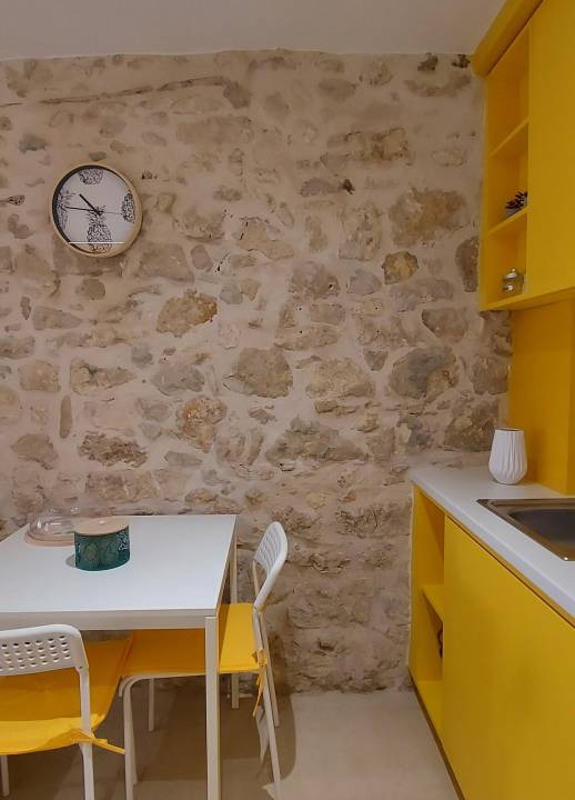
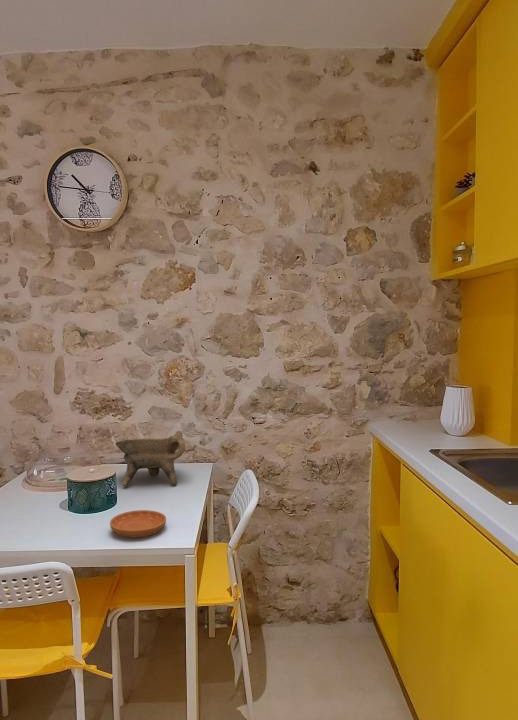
+ saucer (138, 524)
+ bowl (150, 454)
